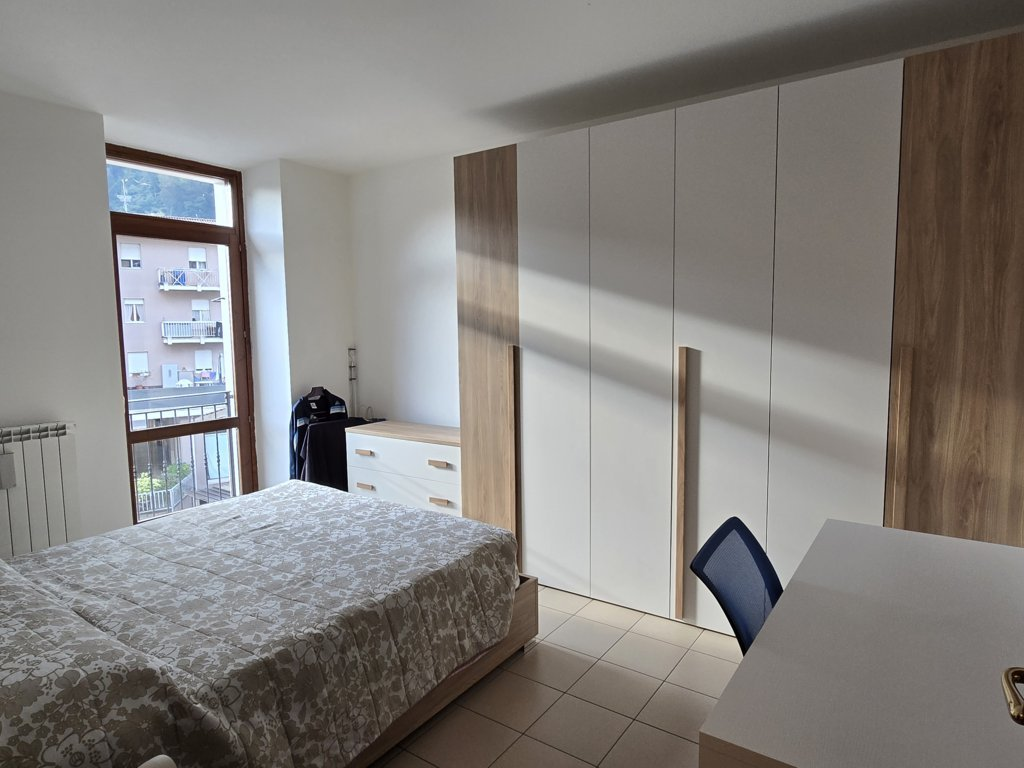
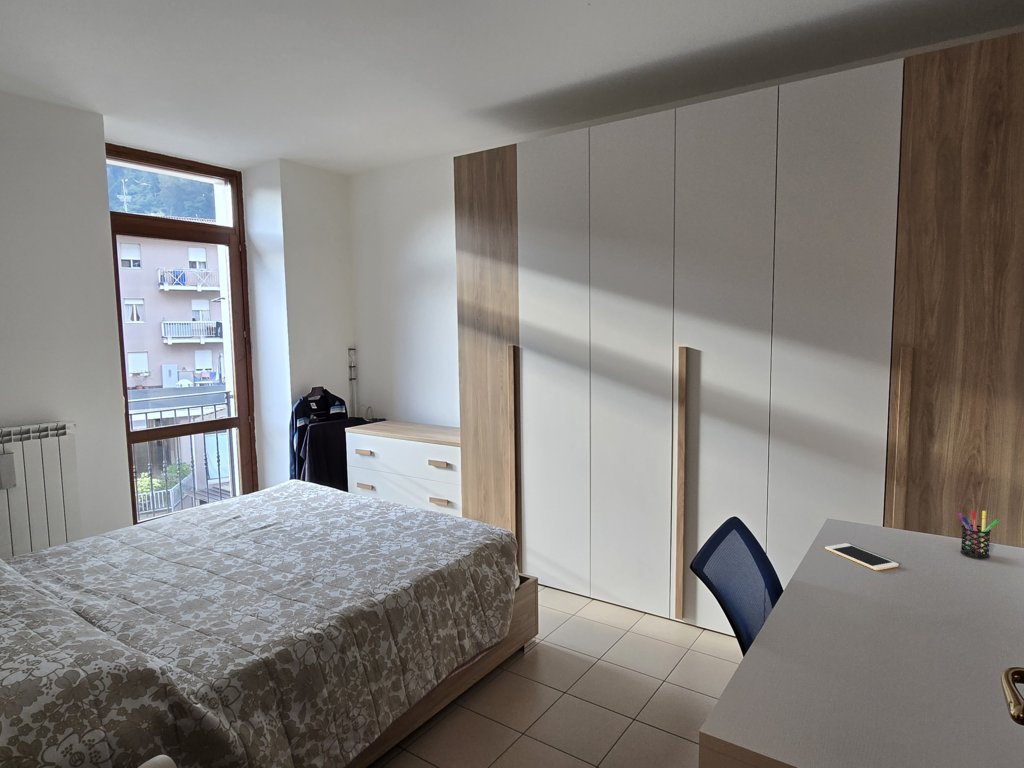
+ cell phone (860, 556)
+ pen holder (978, 532)
